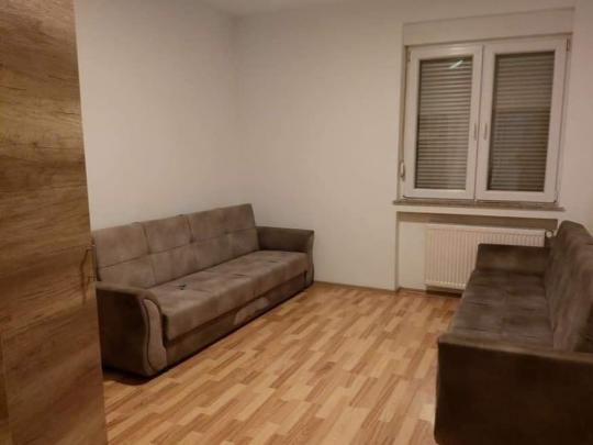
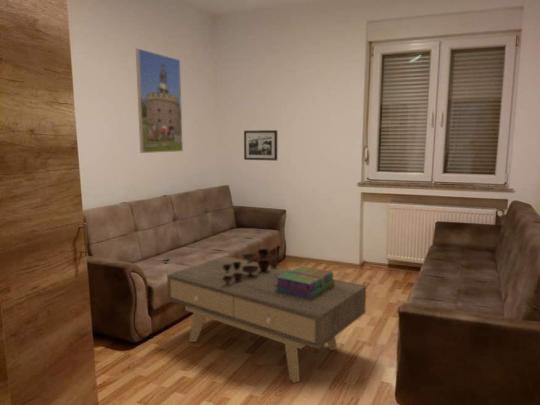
+ stack of books (305, 280)
+ picture frame (260, 145)
+ coffee table (261, 313)
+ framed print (161, 104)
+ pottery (251, 262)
